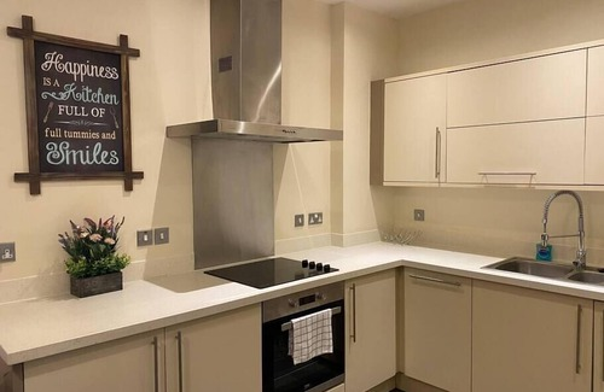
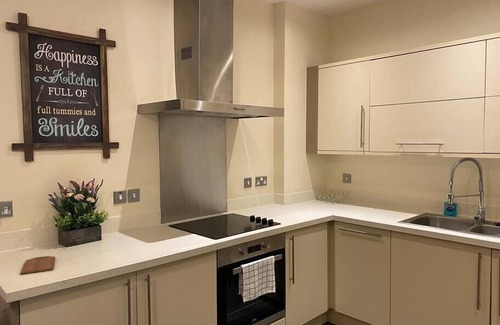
+ cutting board (39, 263)
